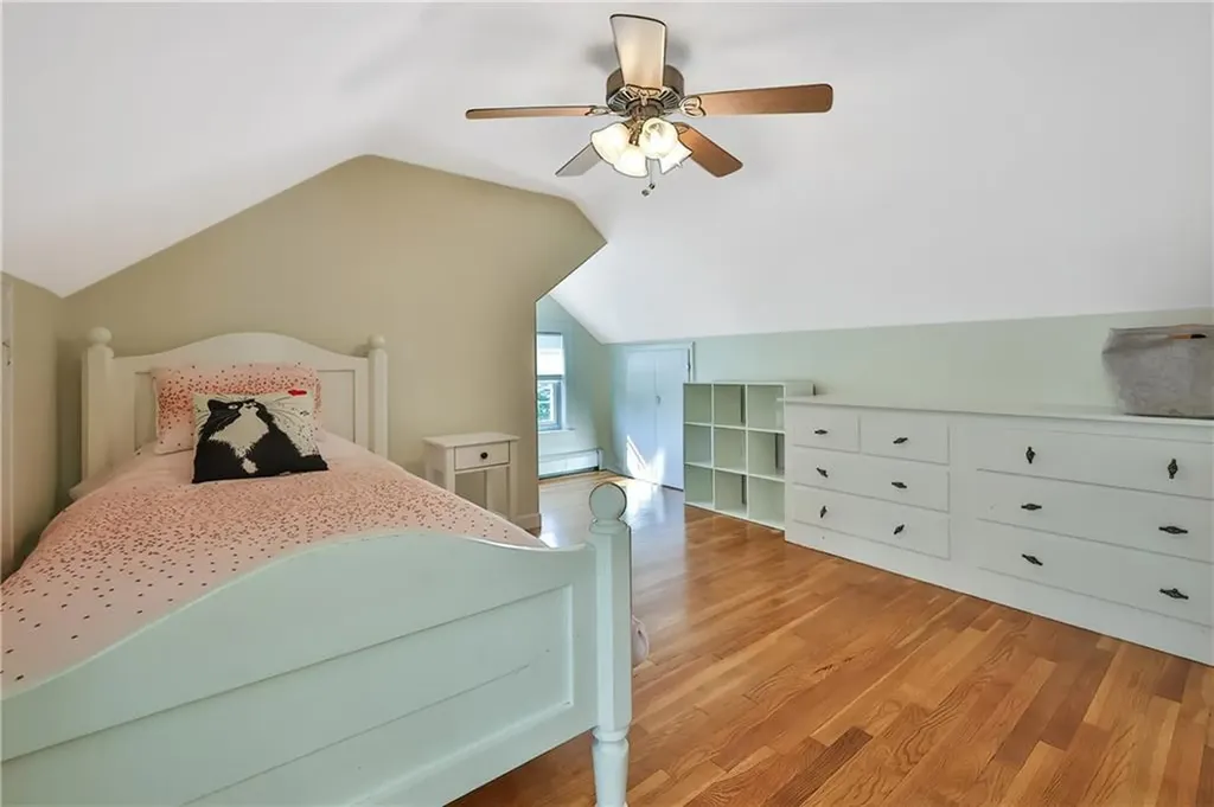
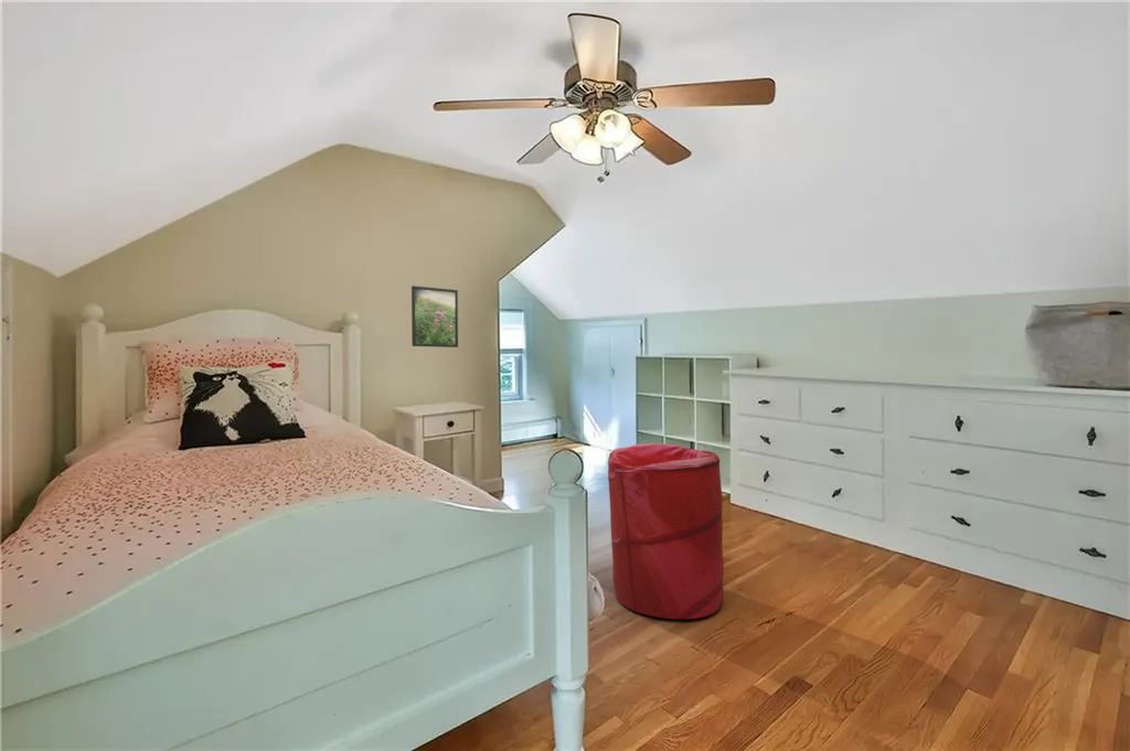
+ laundry hamper (664, 523)
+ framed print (435, 317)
